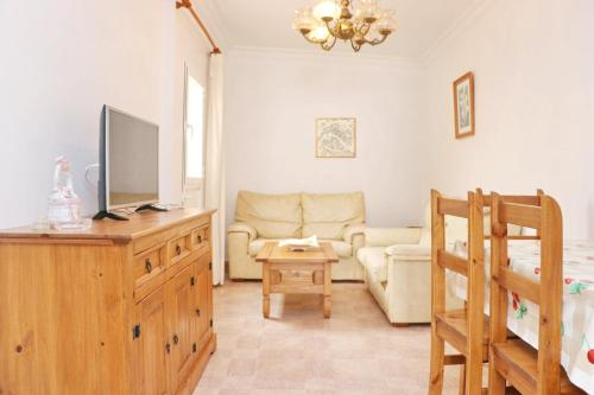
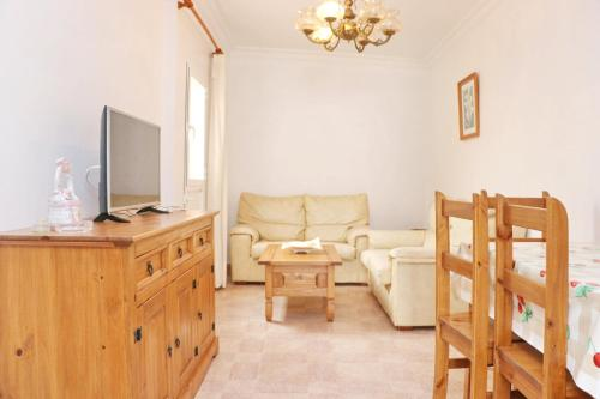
- wall art (335, 138)
